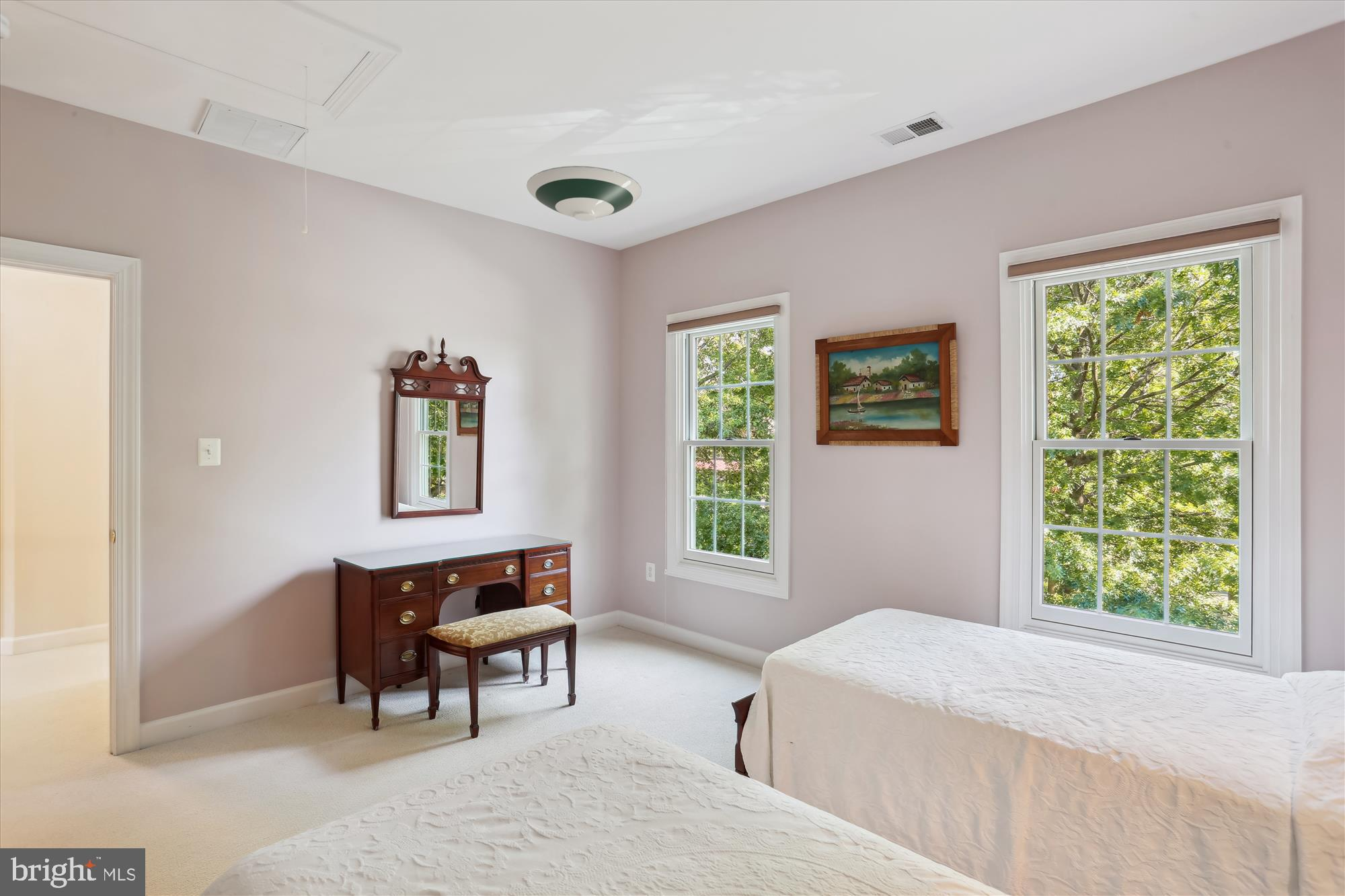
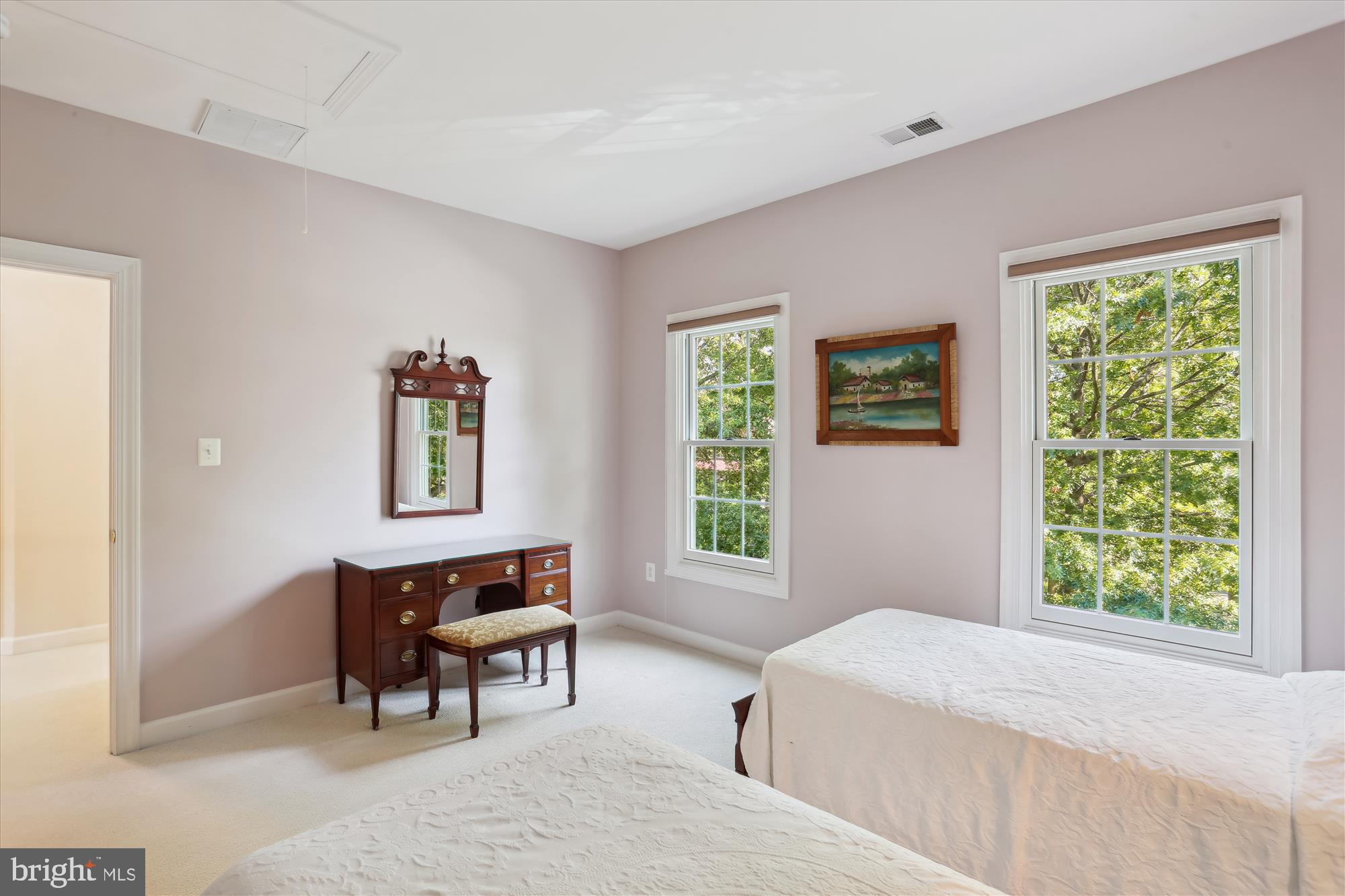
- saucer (584, 204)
